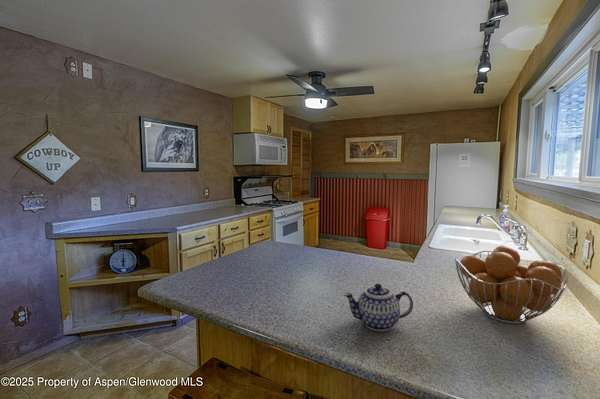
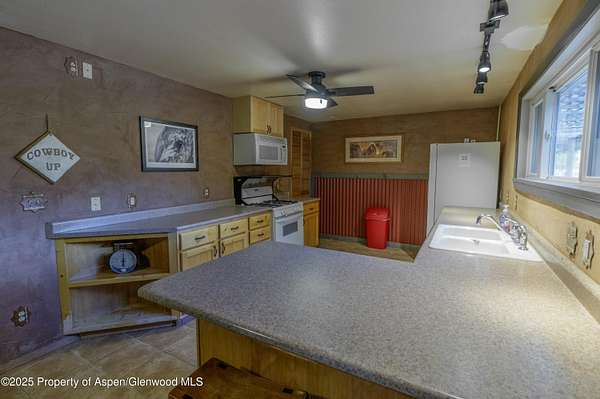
- fruit basket (505, 282)
- teapot (377, 304)
